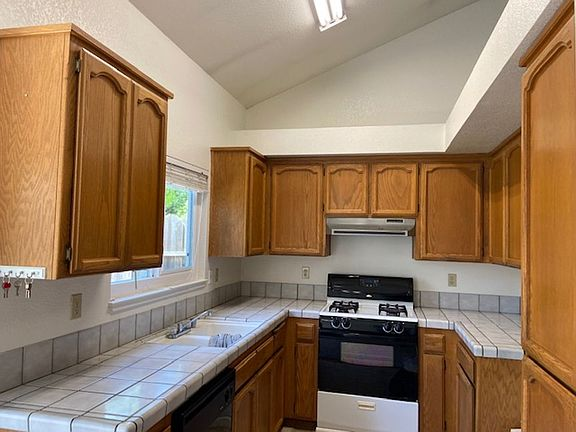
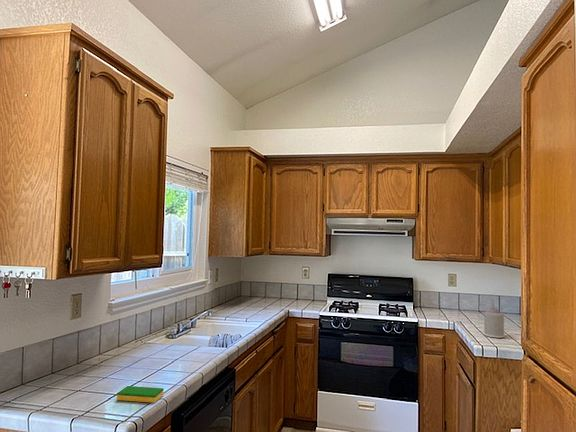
+ dish sponge (140, 394)
+ soap dispenser (493, 317)
